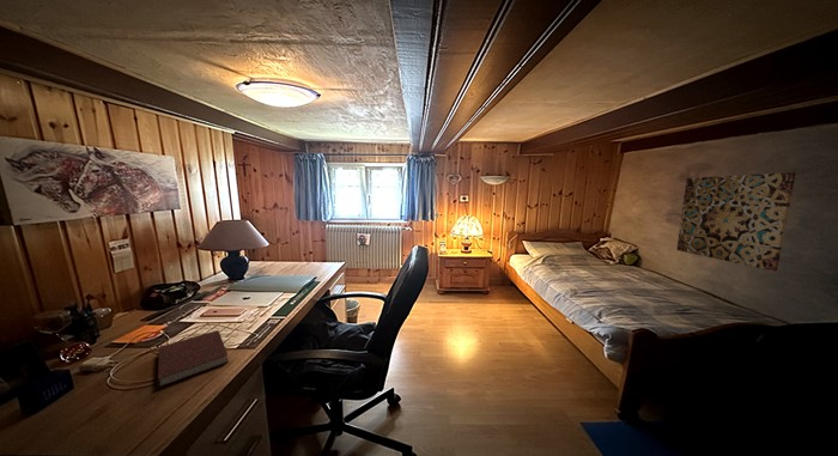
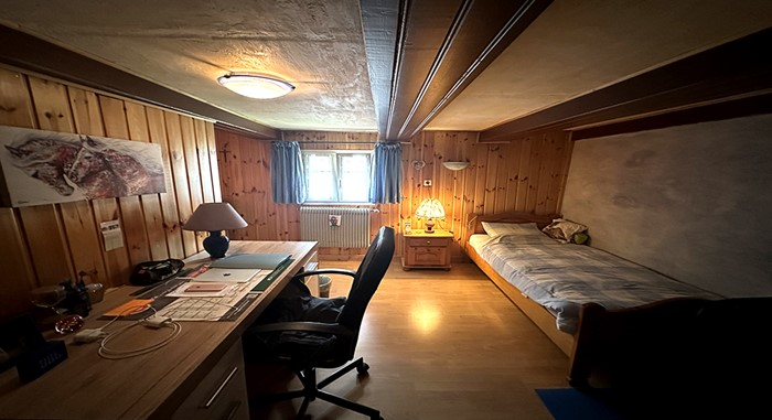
- notebook (193, 354)
- wall art (725, 218)
